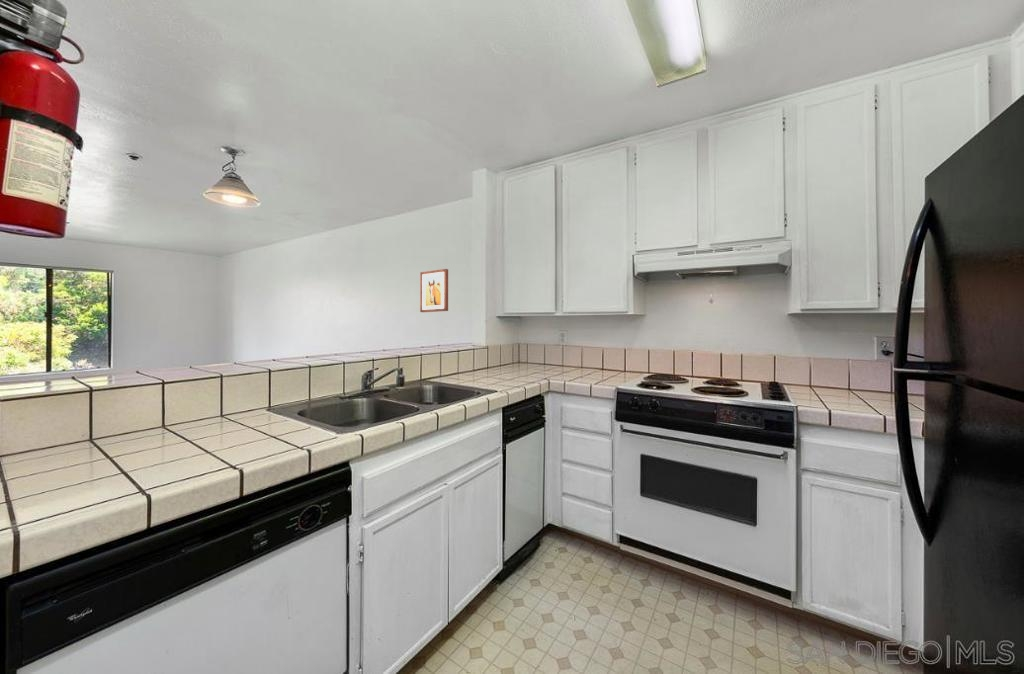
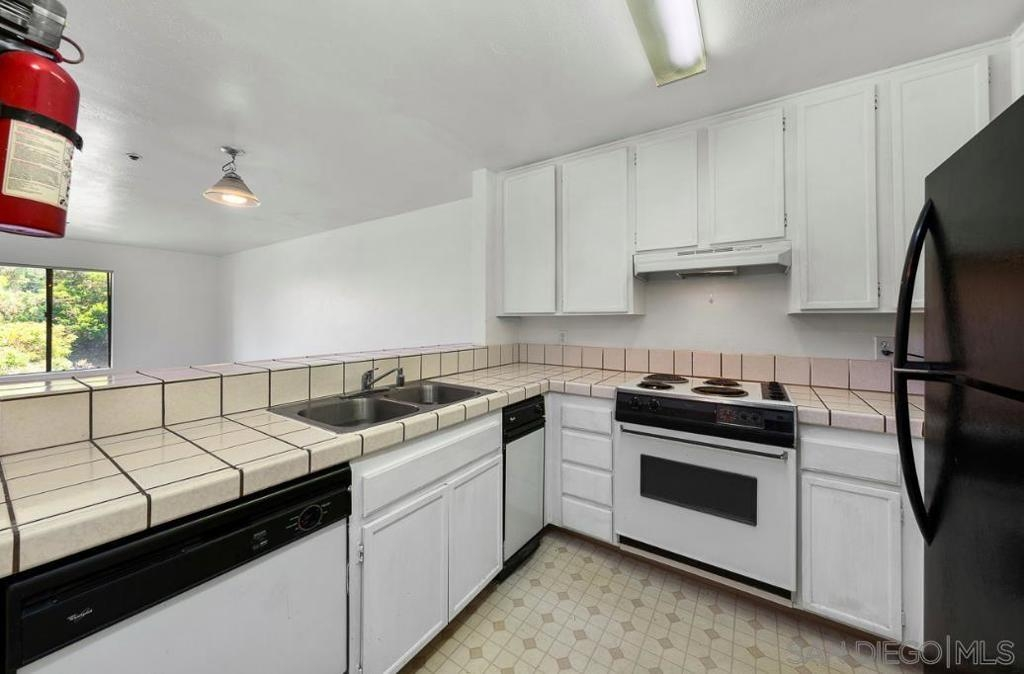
- wall art (433, 291)
